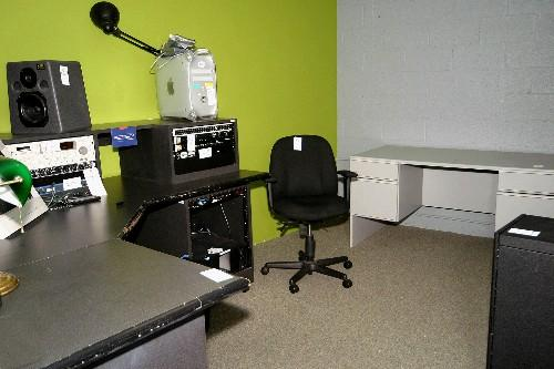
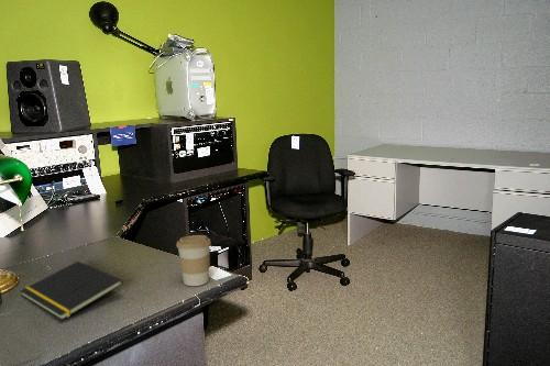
+ coffee cup (195, 258)
+ notepad (70, 287)
